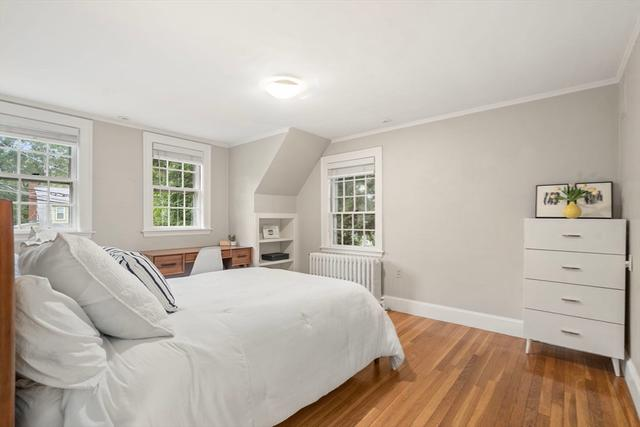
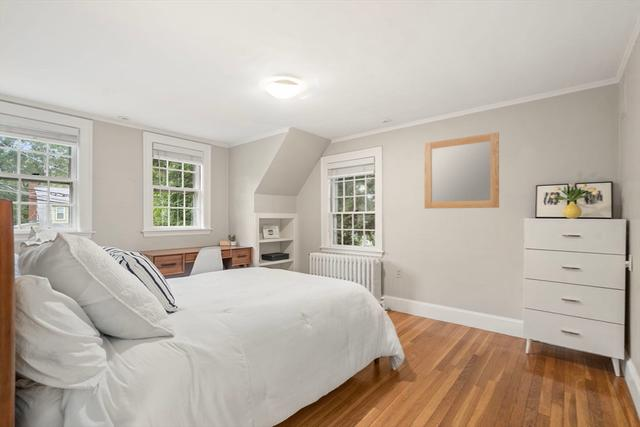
+ home mirror (459, 173)
